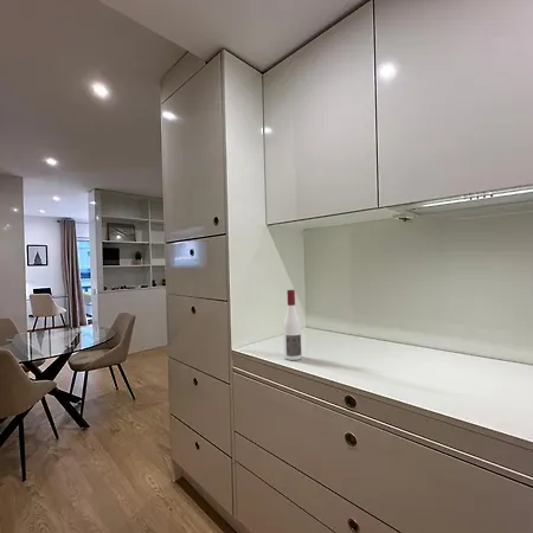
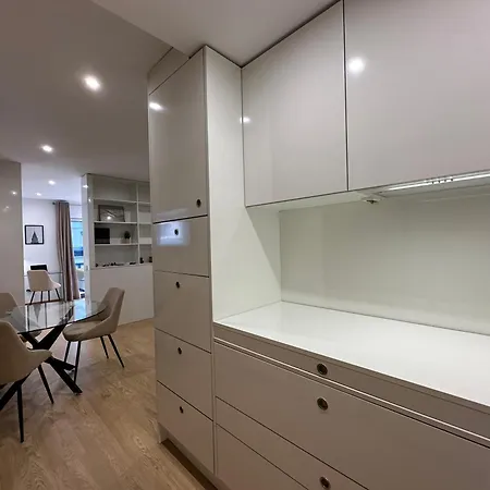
- alcohol (291, 323)
